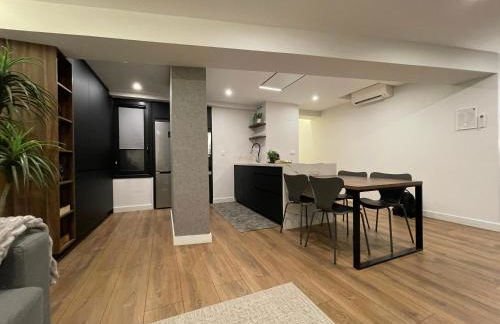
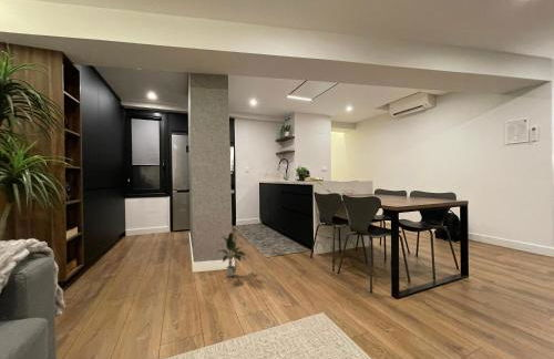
+ potted plant (232, 255)
